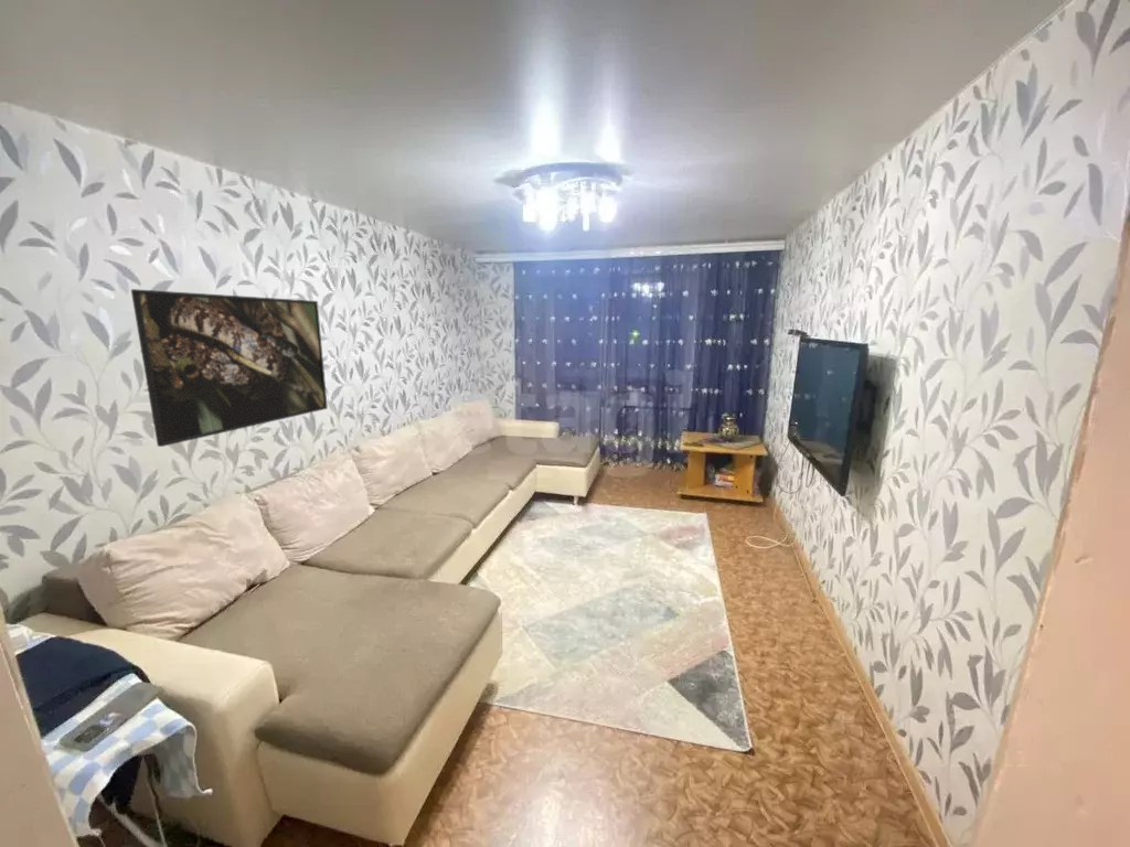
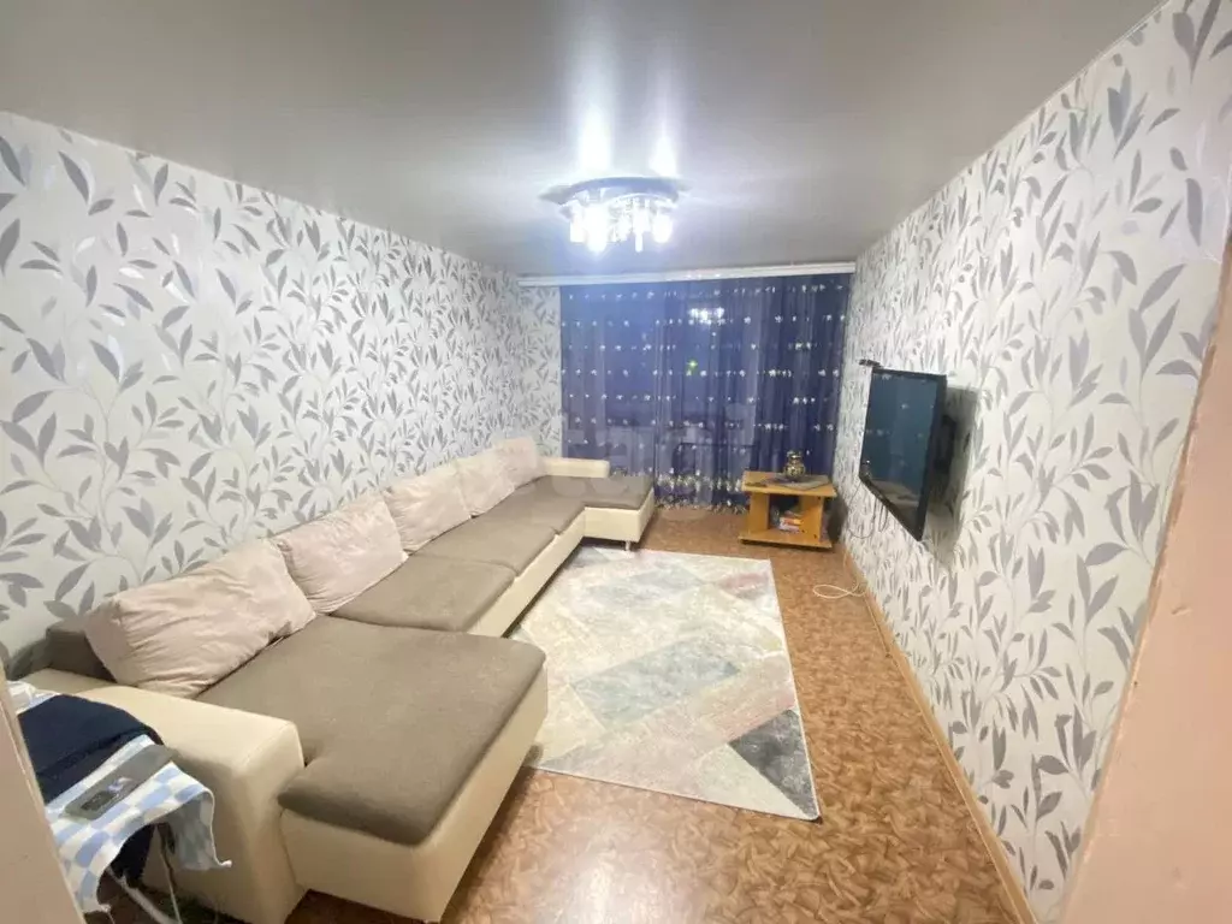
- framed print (249, 362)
